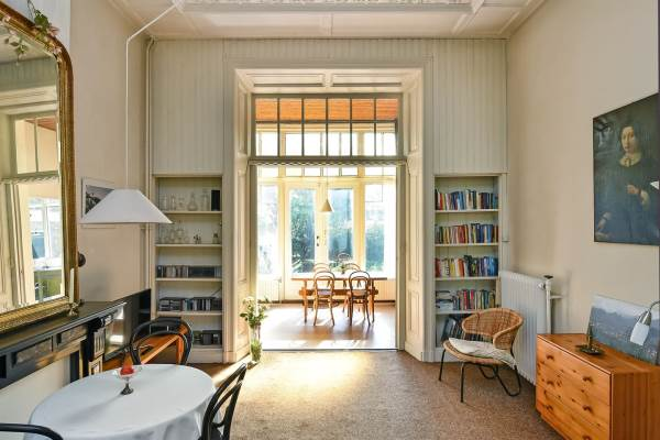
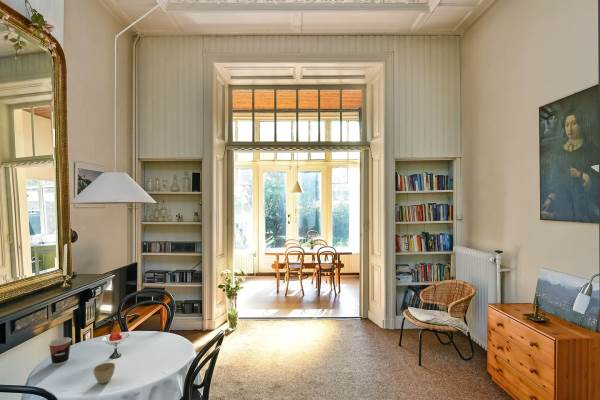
+ flower pot (104, 374)
+ cup (60, 351)
